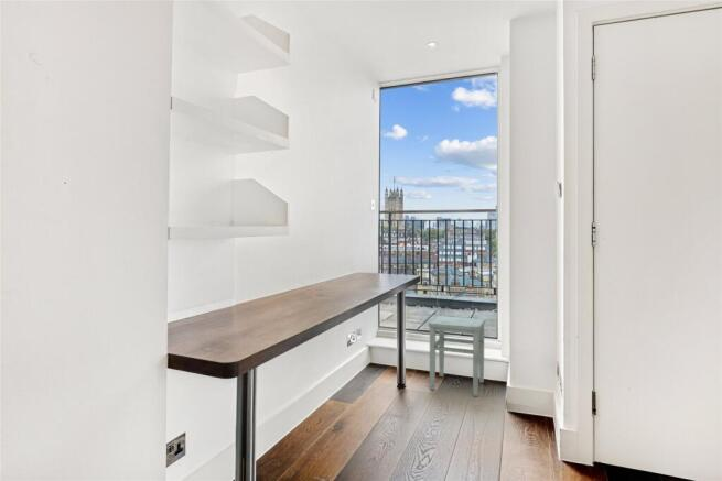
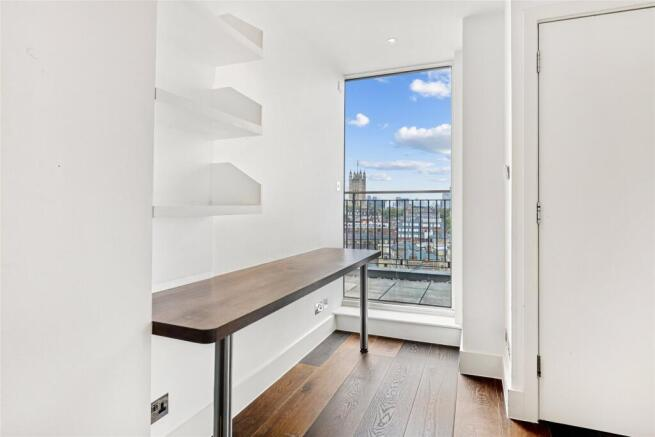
- stool (457, 351)
